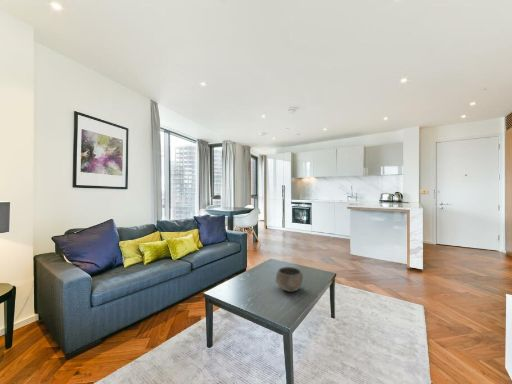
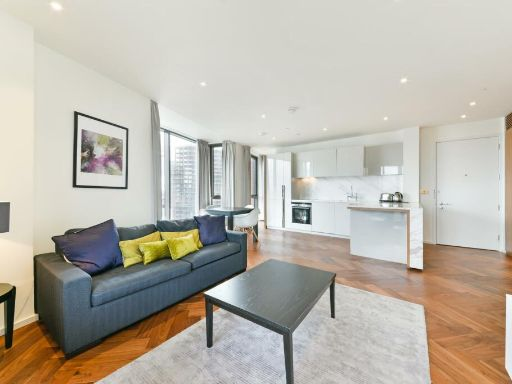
- bowl (289, 279)
